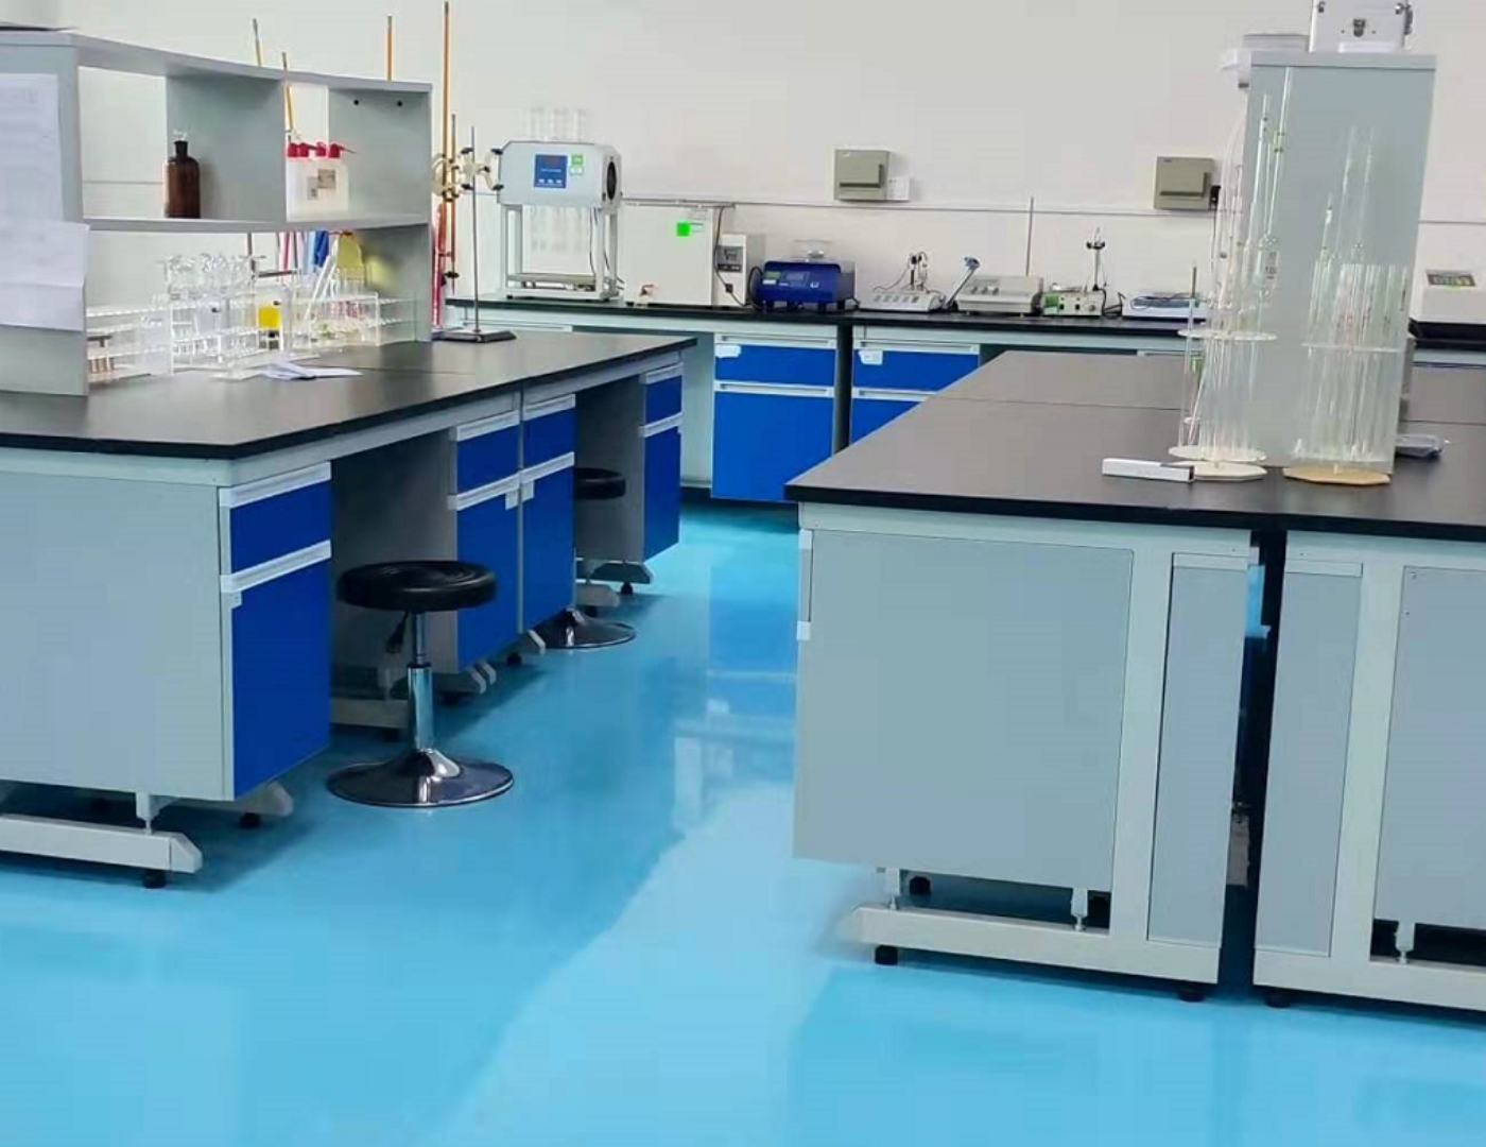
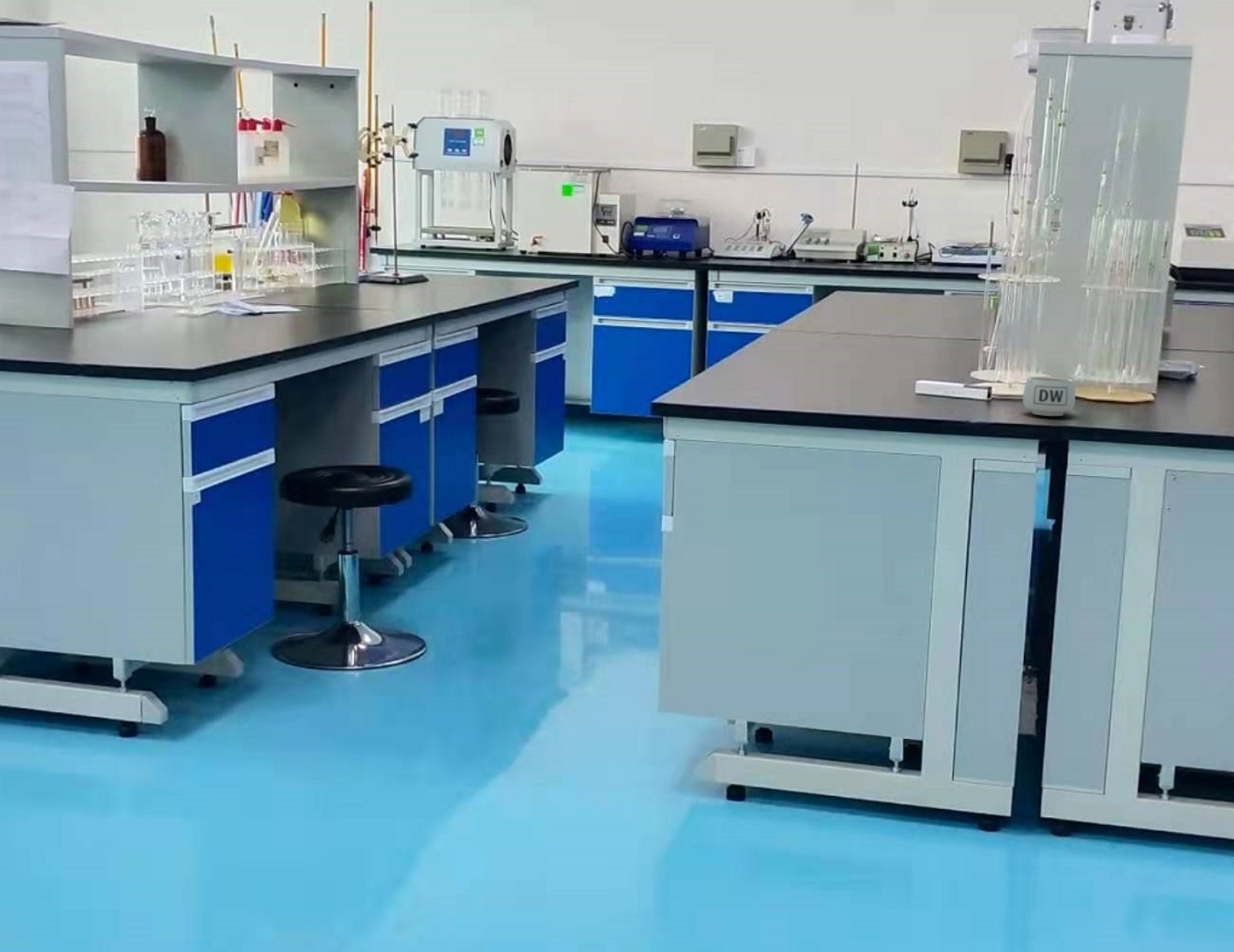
+ mug (1048, 396)
